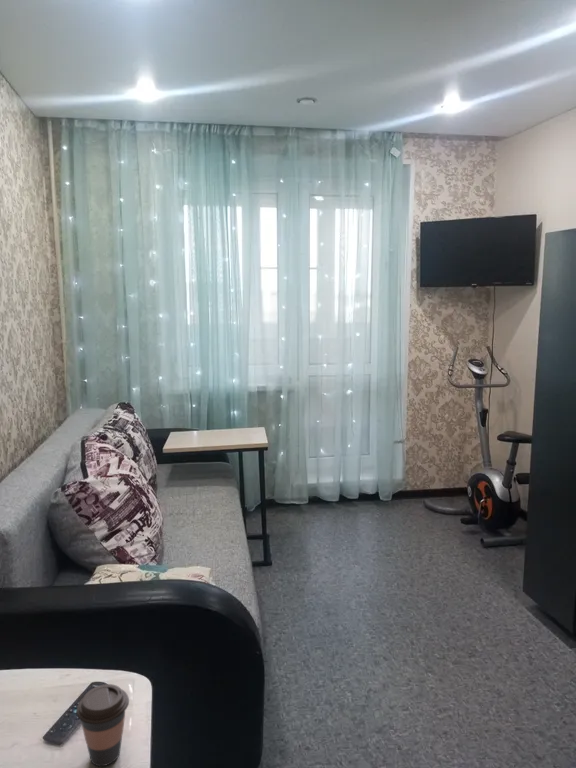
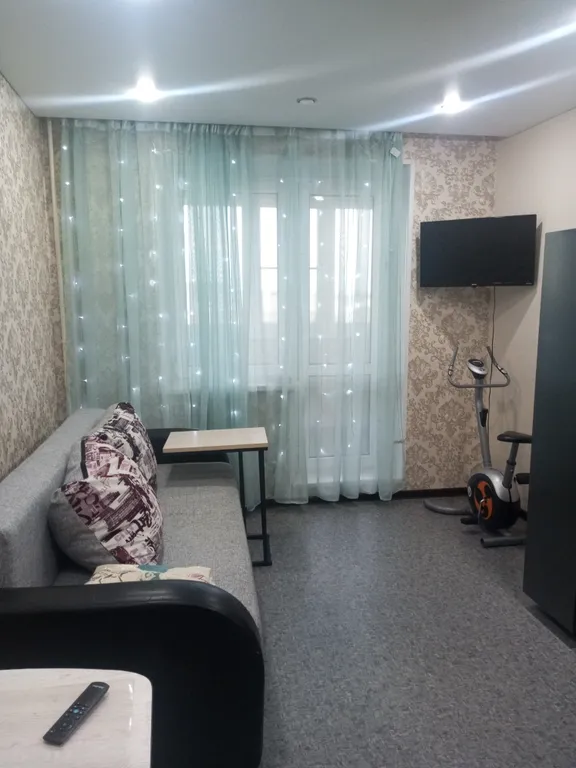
- coffee cup (104, 726)
